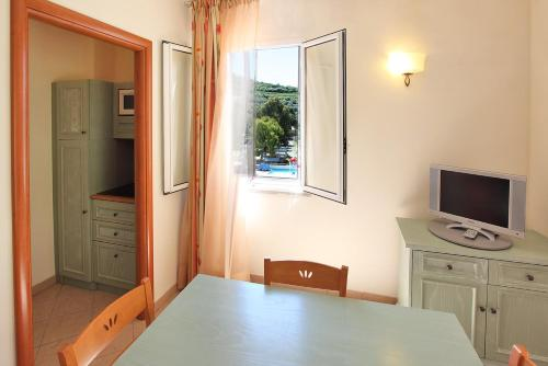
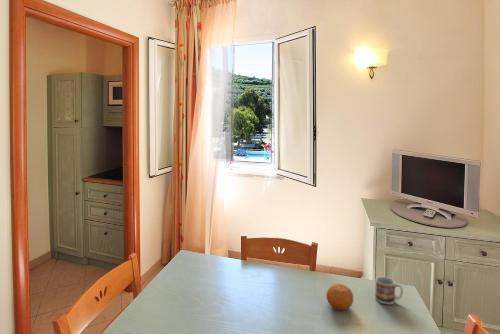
+ cup (388, 290)
+ fruit (339, 296)
